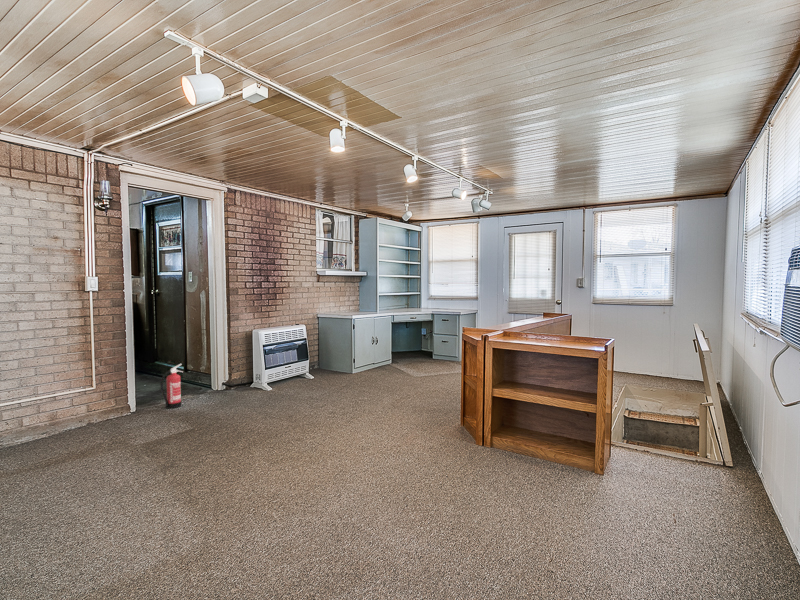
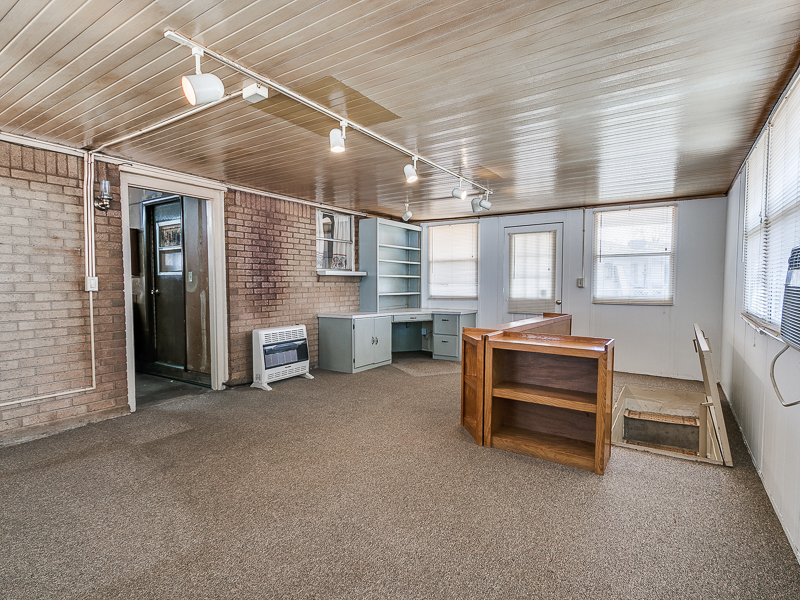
- fire extinguisher (171, 386)
